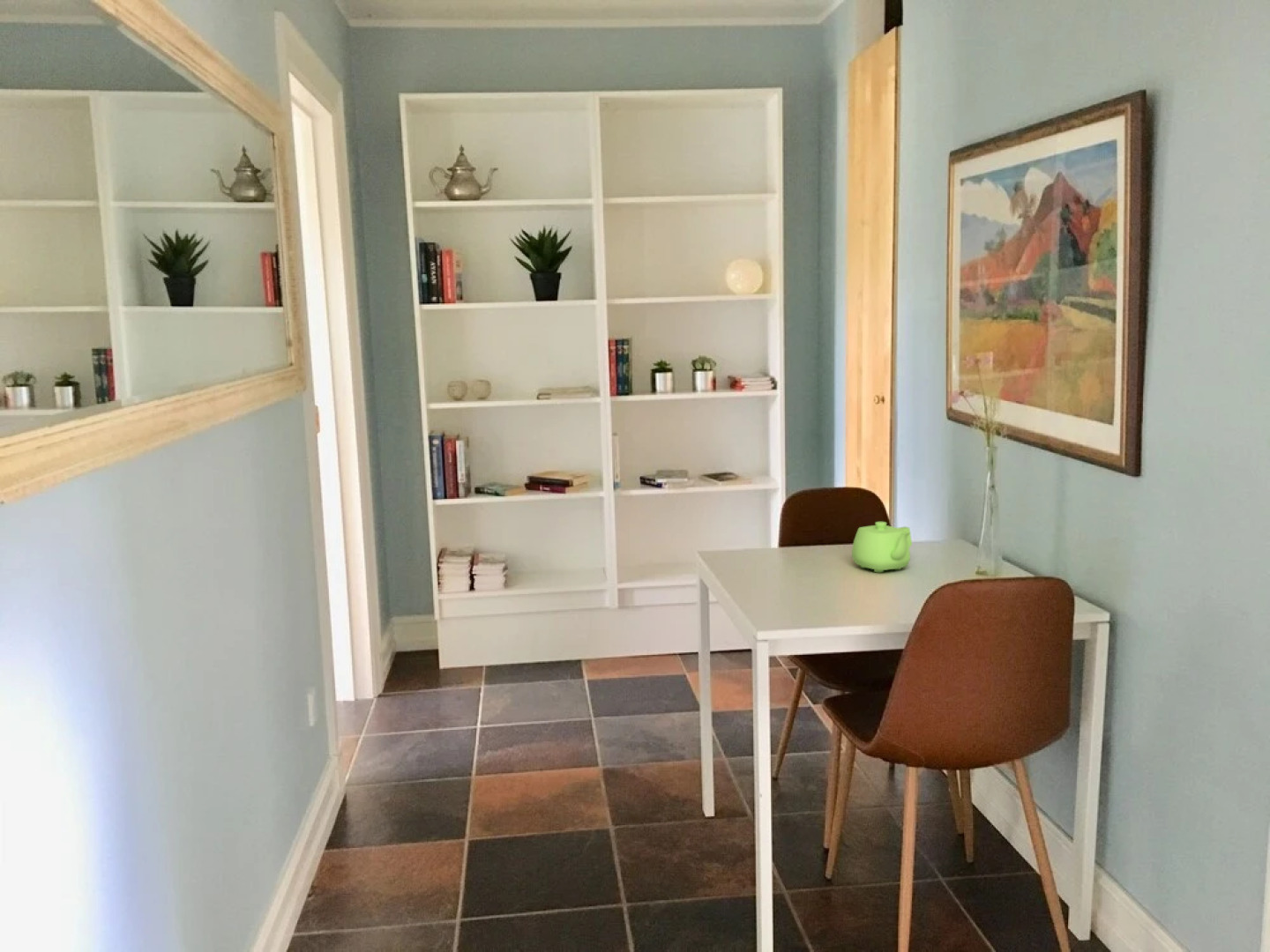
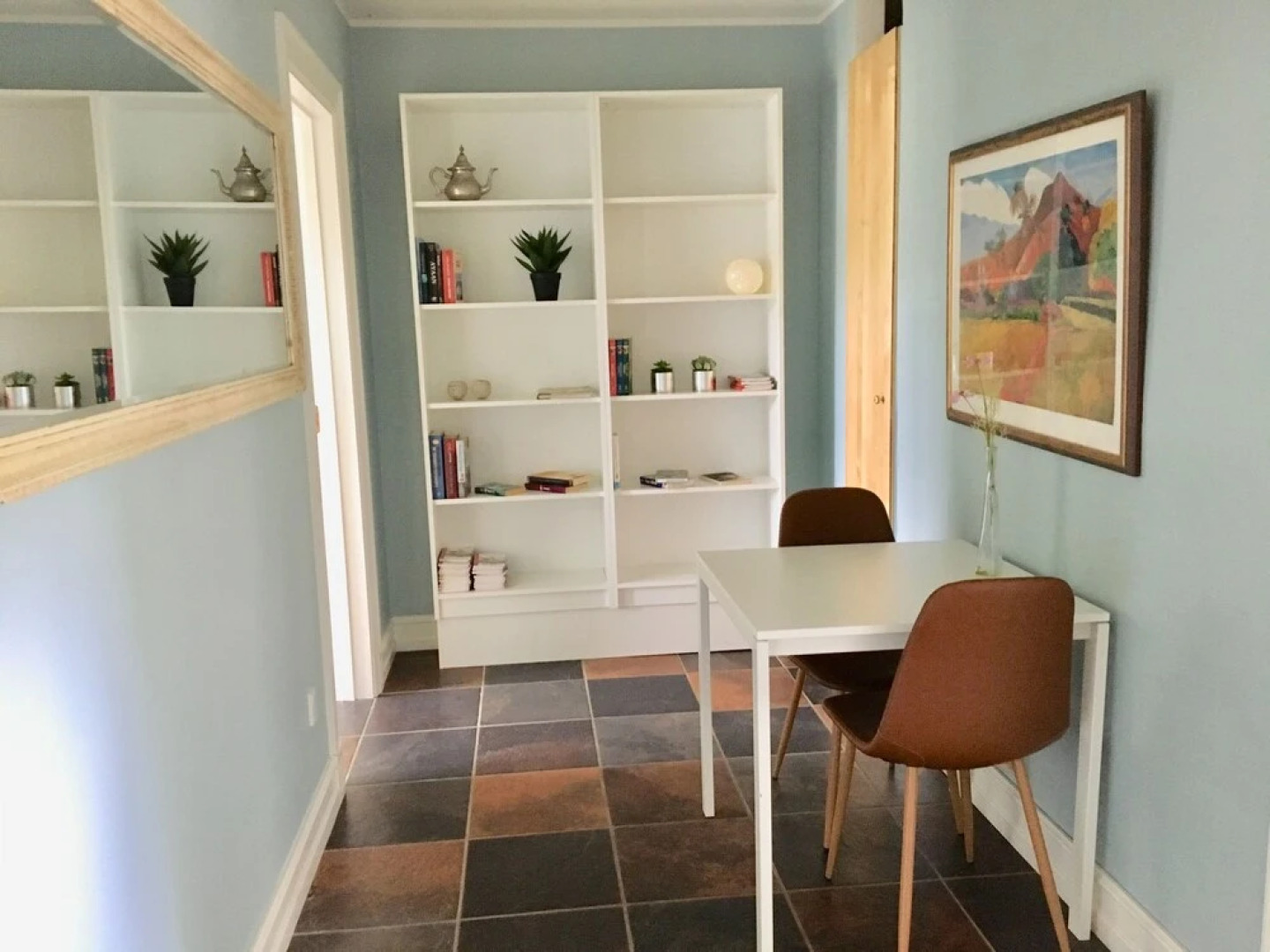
- teapot (891, 546)
